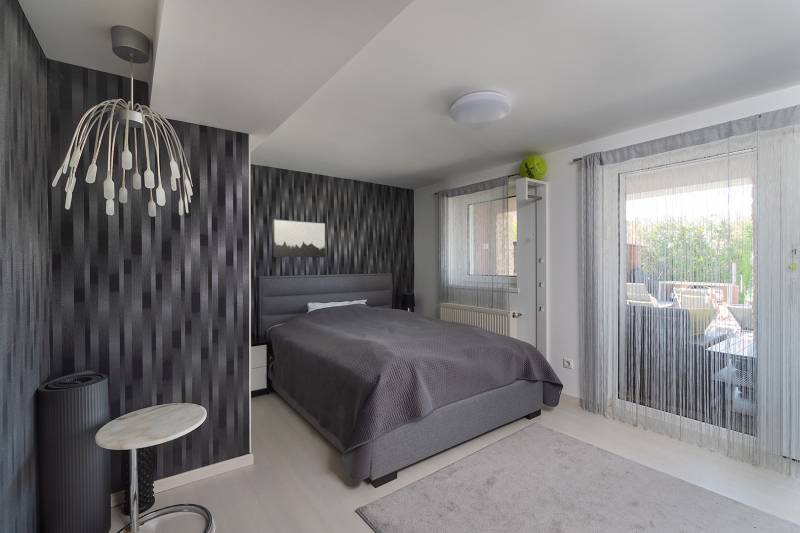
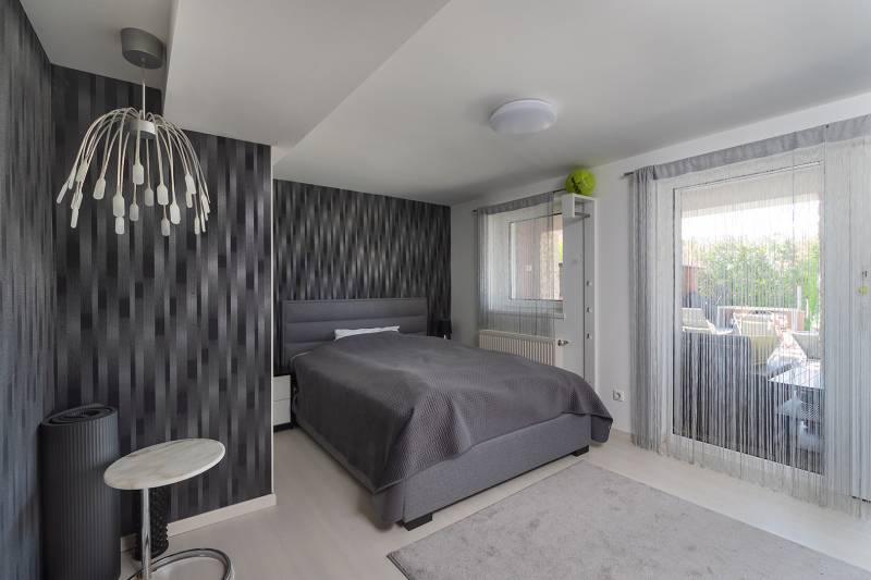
- wall art (300, 239)
